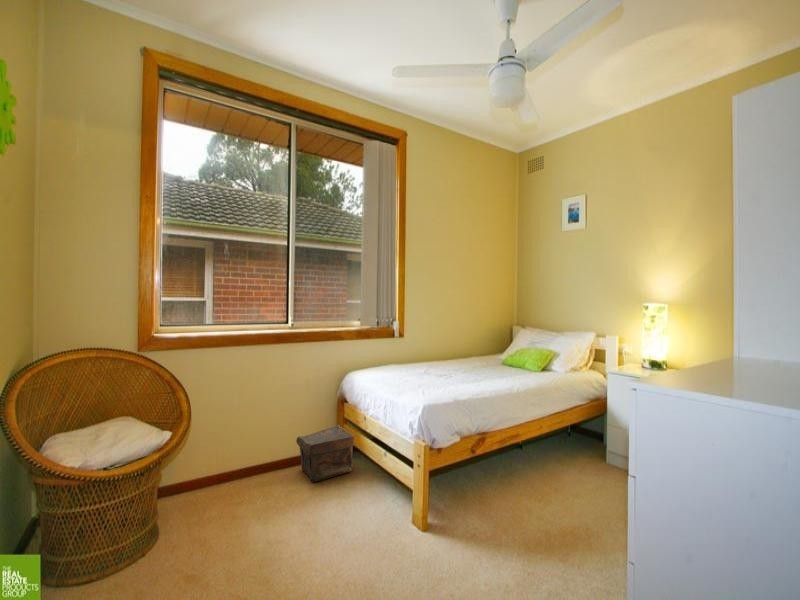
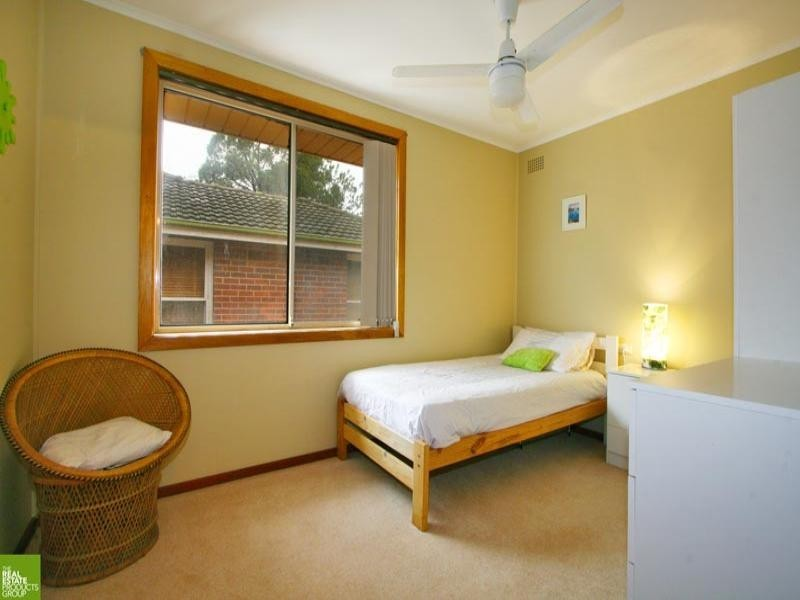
- pouch (325, 451)
